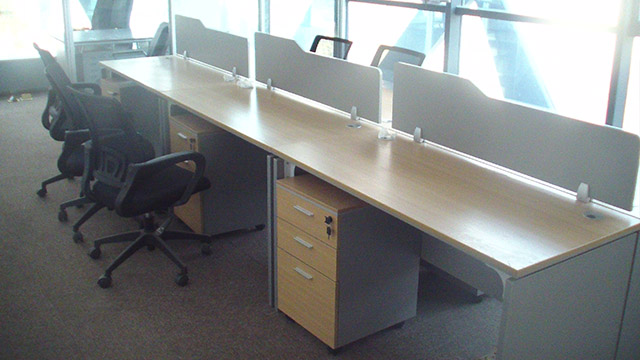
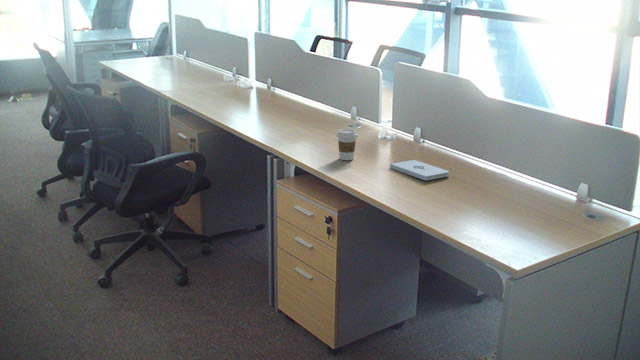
+ notepad (419, 169)
+ coffee cup (346, 144)
